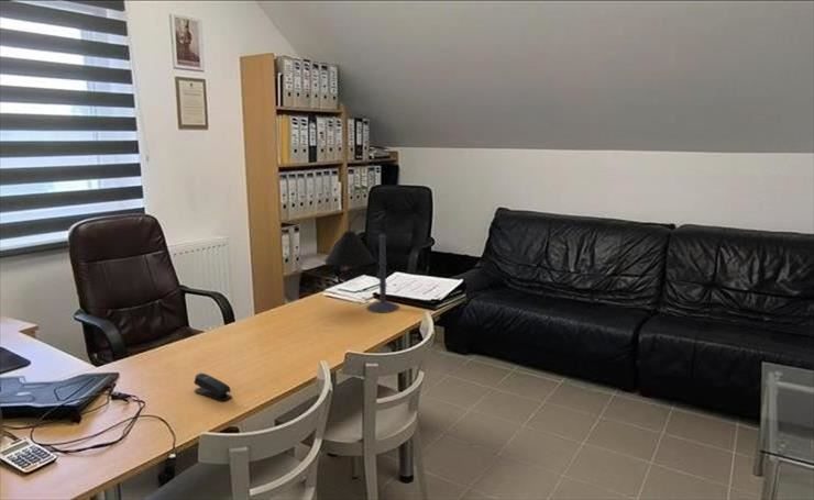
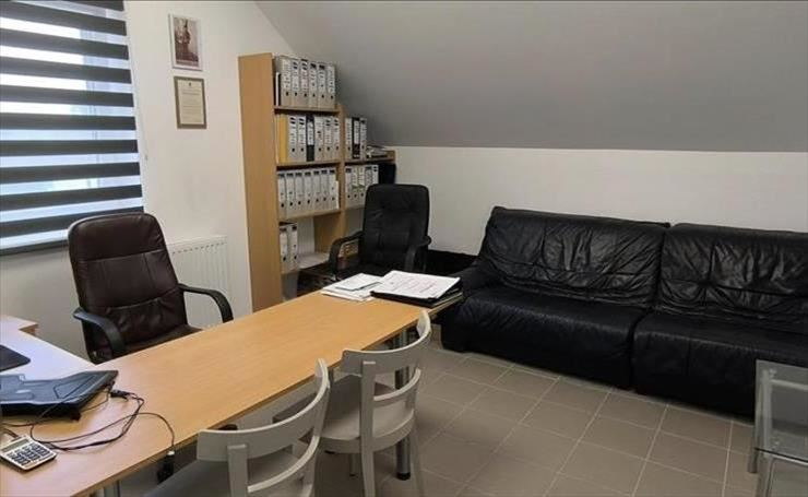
- desk lamp (364, 264)
- stapler (212, 386)
